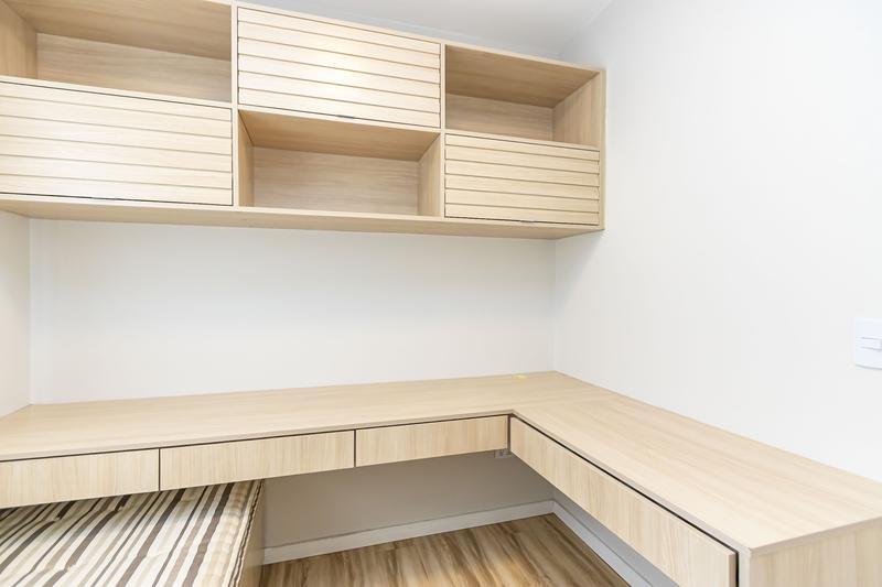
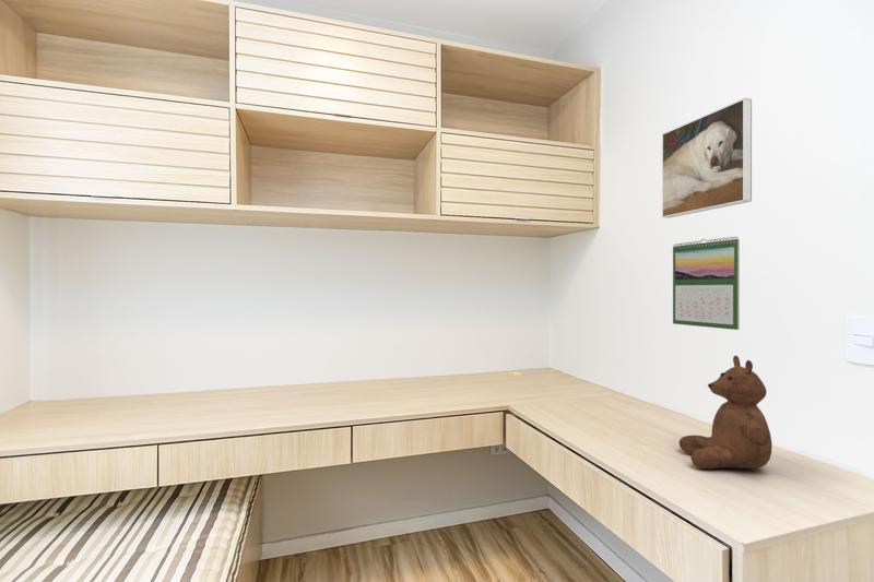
+ teddy bear (723, 409)
+ calendar (702, 282)
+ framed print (701, 164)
